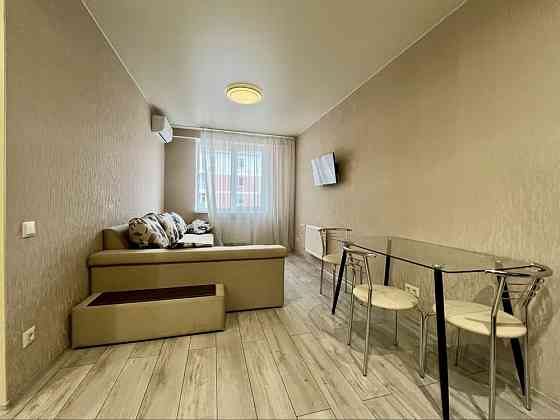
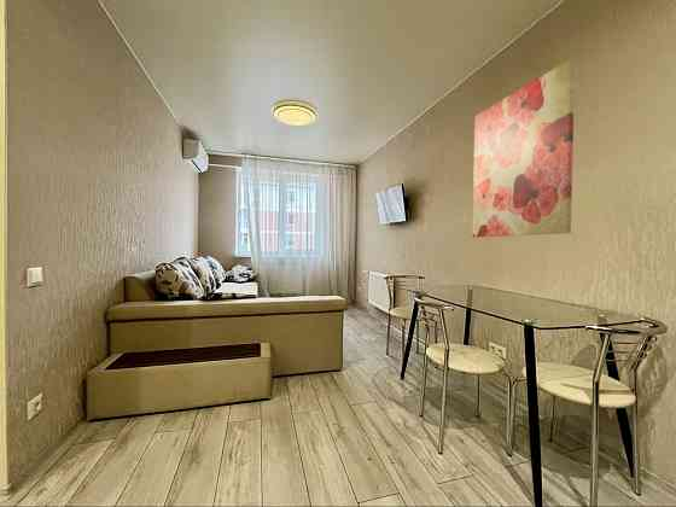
+ wall art (514, 164)
